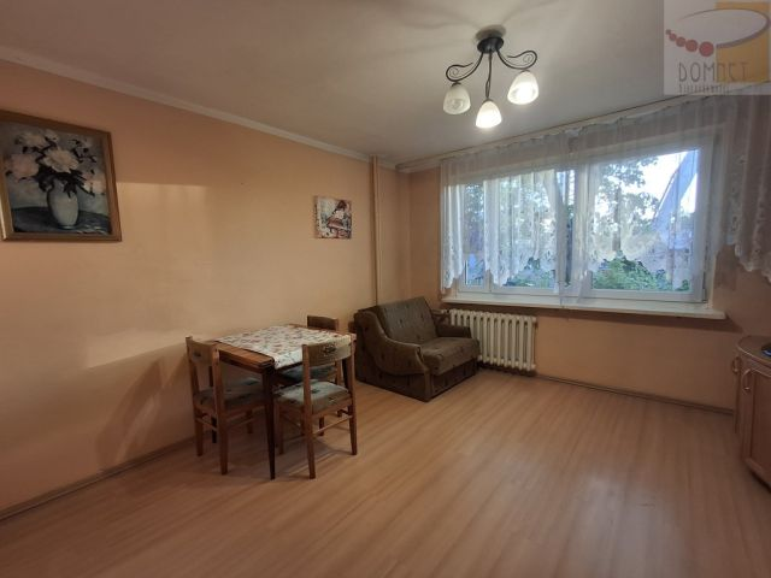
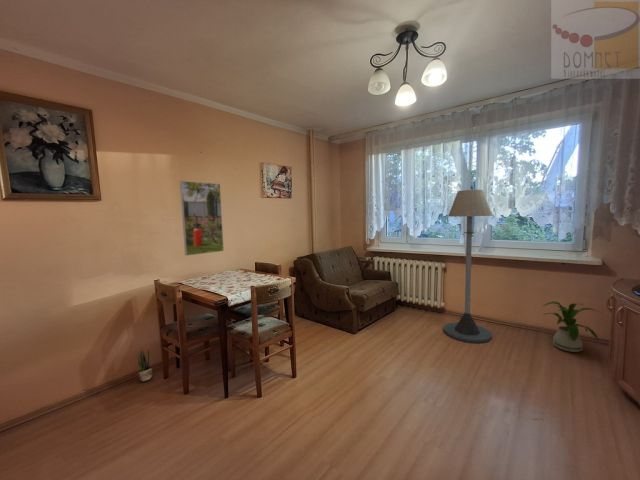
+ potted plant (144, 364)
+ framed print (203, 218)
+ house plant (570, 321)
+ floor lamp (468, 263)
